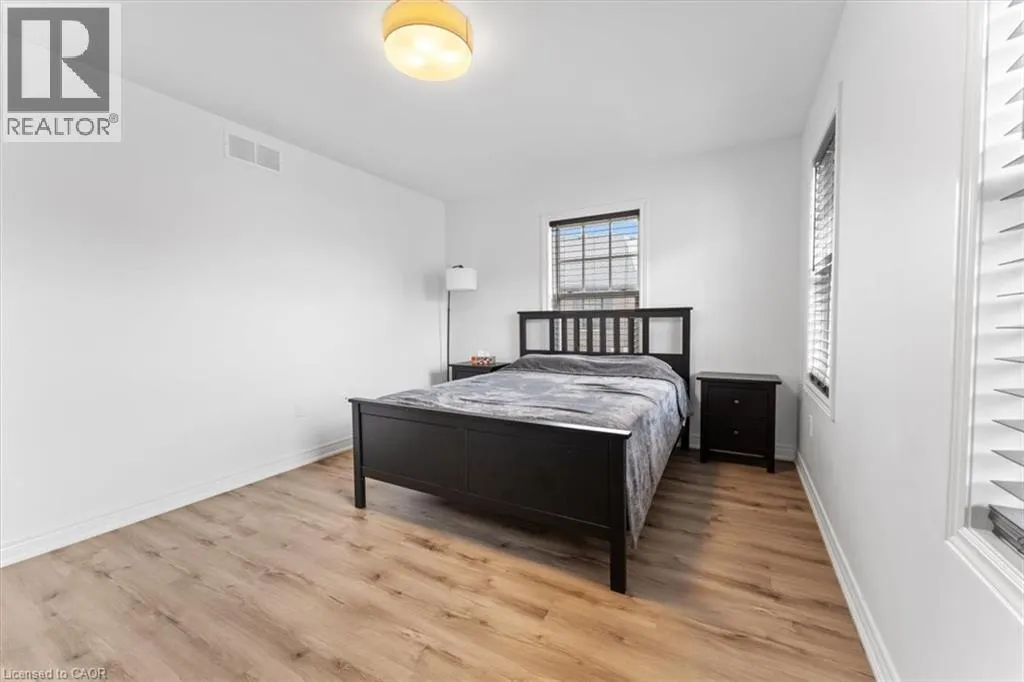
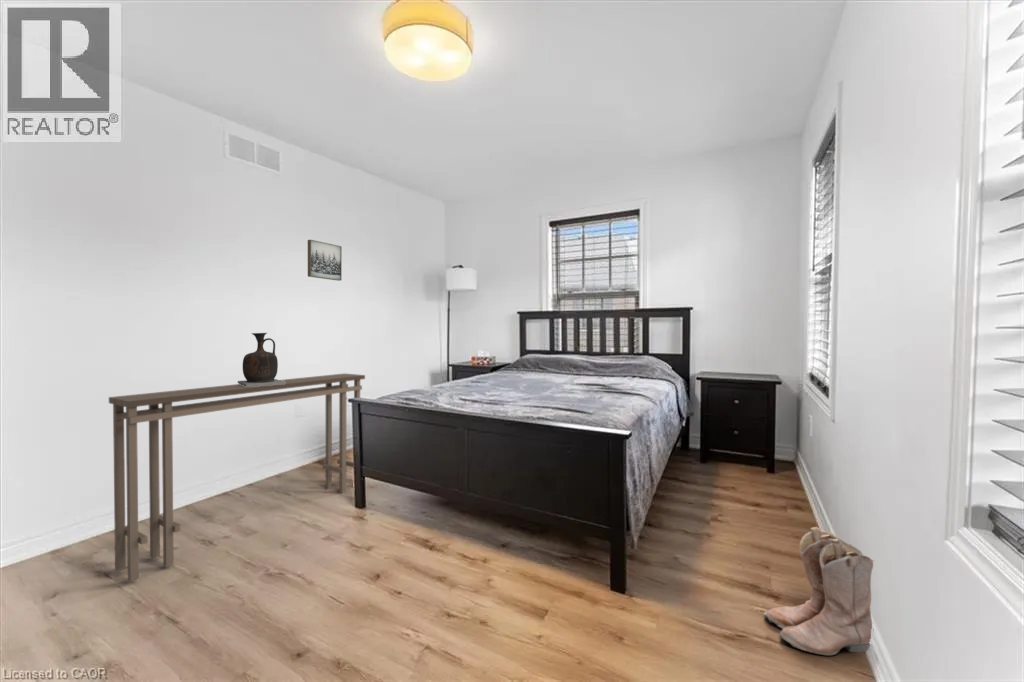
+ console table (254, 405)
+ wall art (325, 260)
+ vase (261, 357)
+ boots (817, 585)
